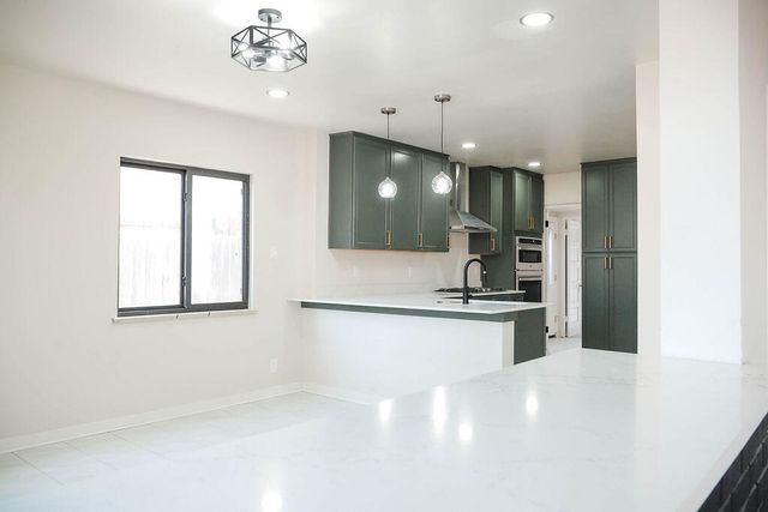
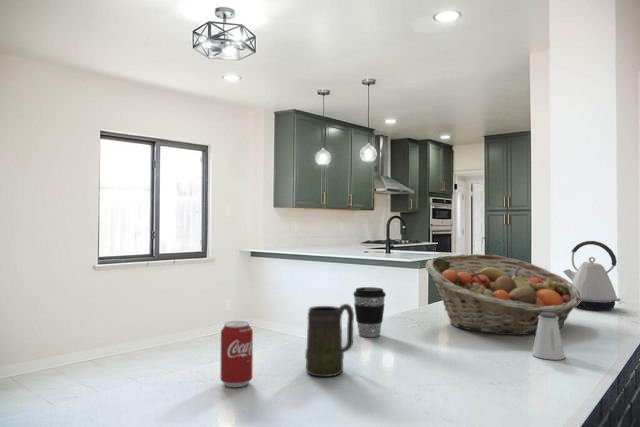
+ mug (331, 337)
+ beverage can (236, 353)
+ kettle (590, 274)
+ coffee cup (369, 311)
+ fruit basket (501, 290)
+ saltshaker (548, 334)
